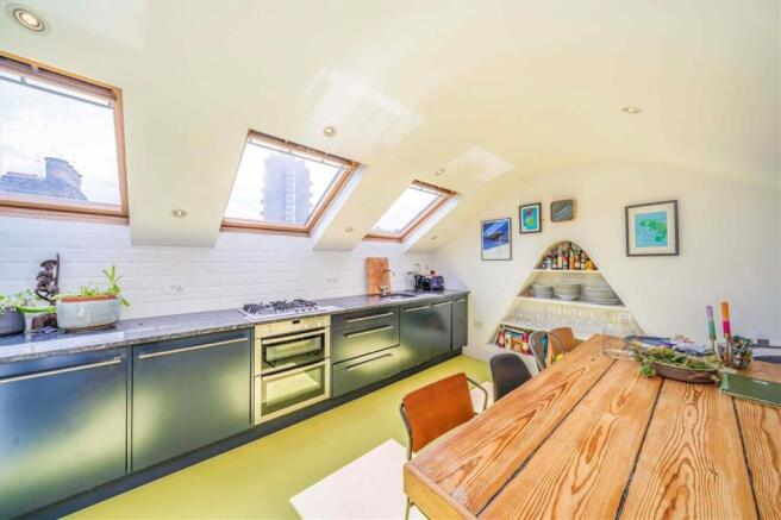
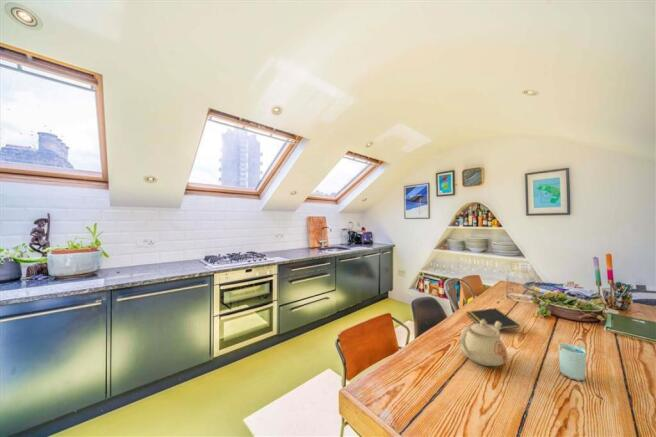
+ cup (571, 358)
+ teapot (482, 339)
+ notepad (490, 318)
